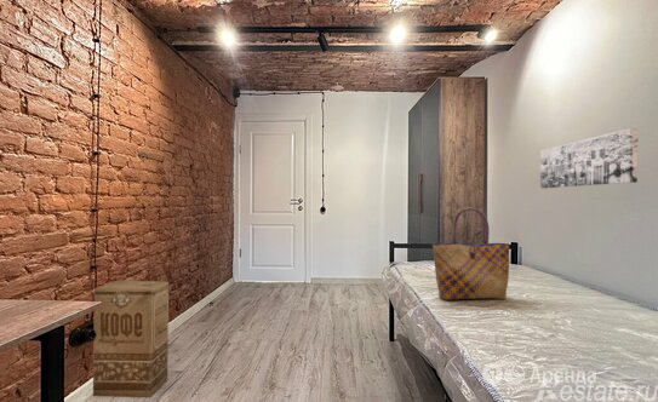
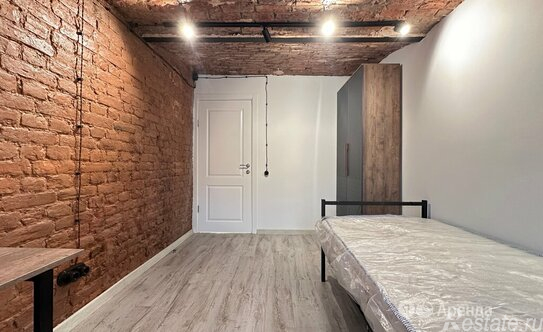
- wall art (579, 163)
- cardboard box (132, 334)
- tote bag (471, 252)
